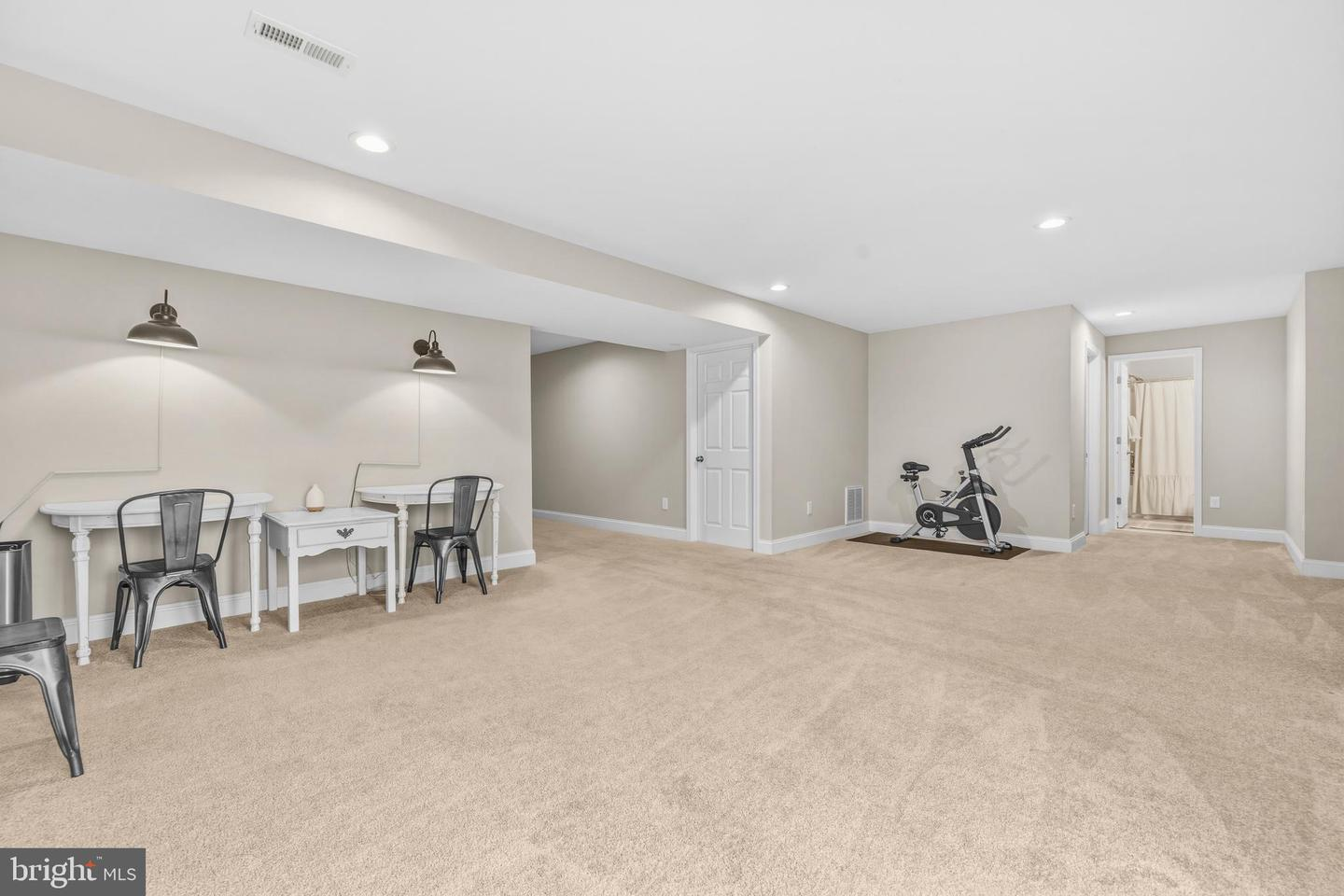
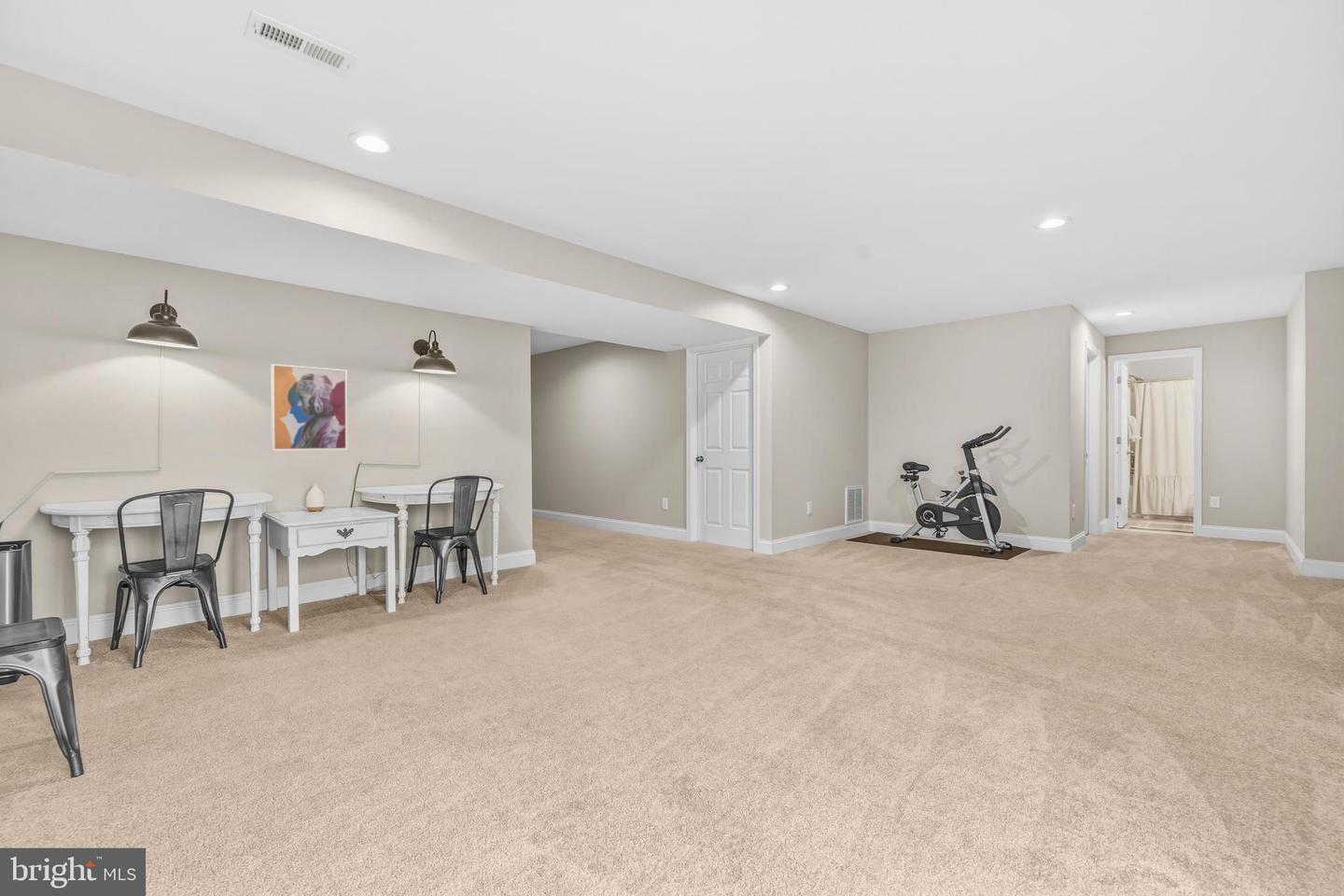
+ wall art (310, 408)
